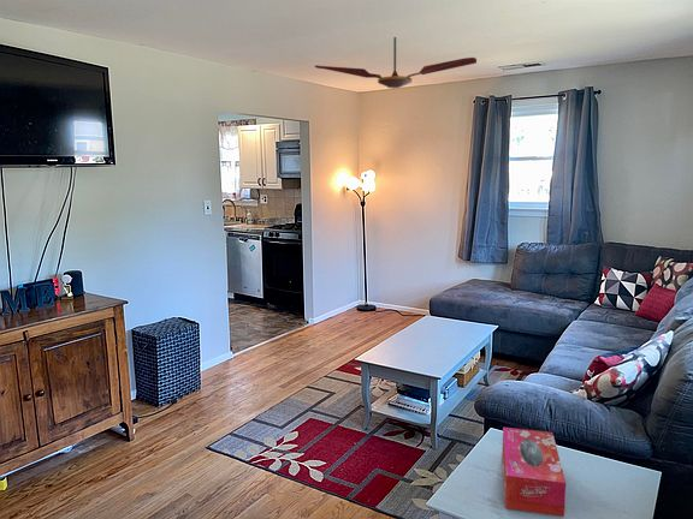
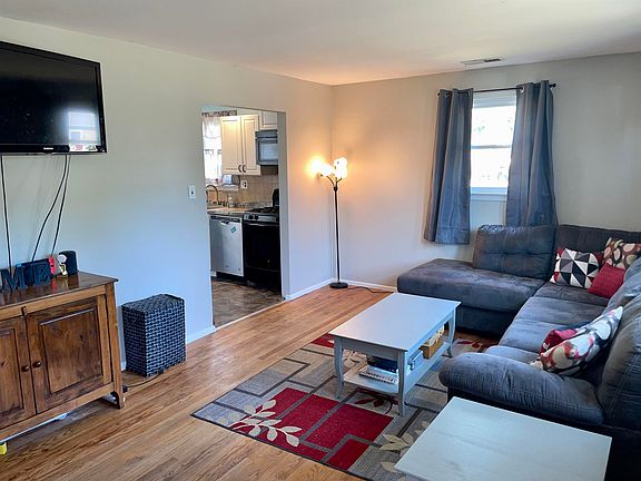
- tissue box (531, 467)
- ceiling fan (393, 66)
